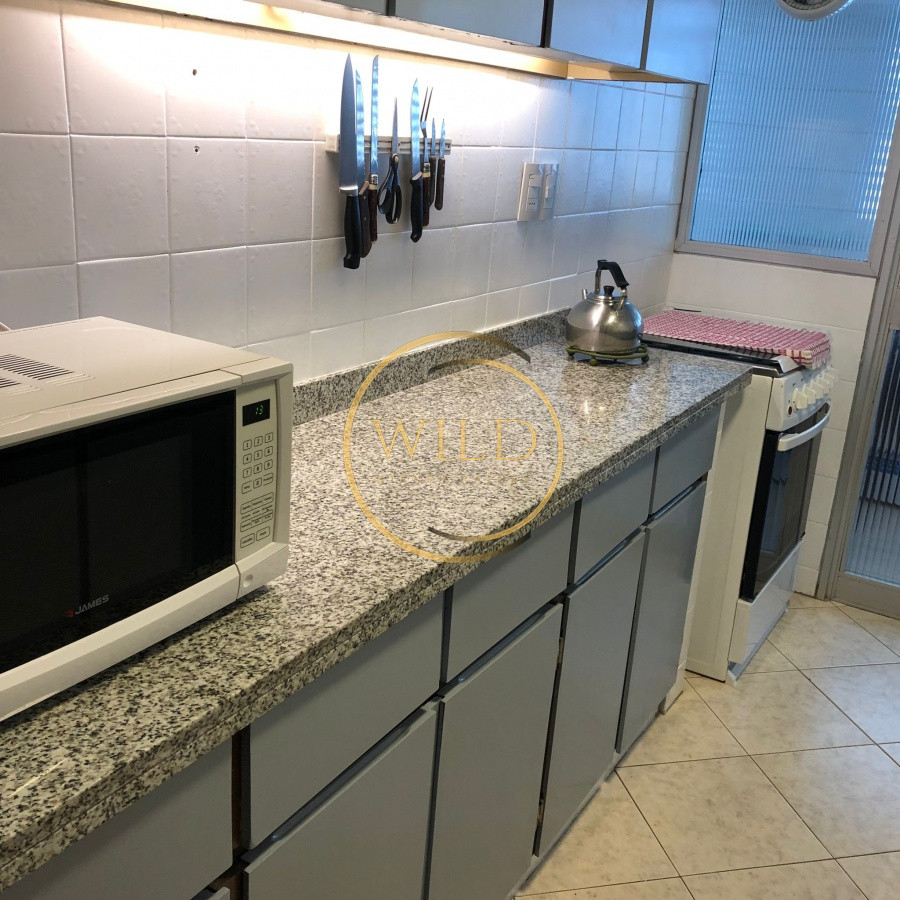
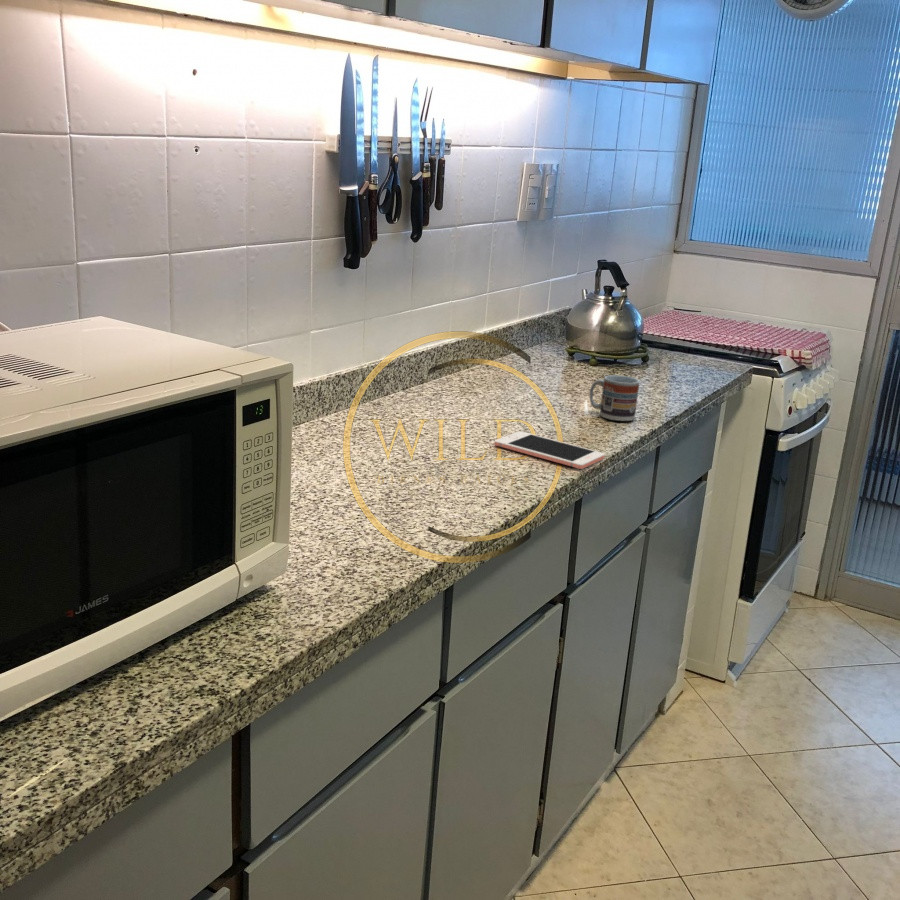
+ cell phone (548, 449)
+ cup (612, 396)
